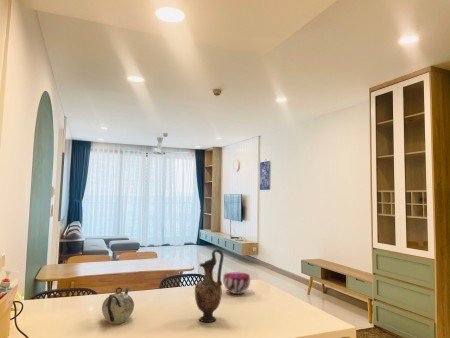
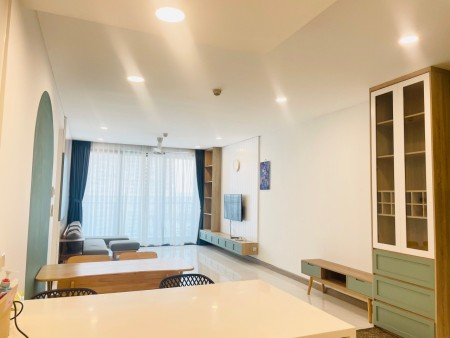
- decorative bowl (236, 284)
- teapot (119, 303)
- vase (209, 284)
